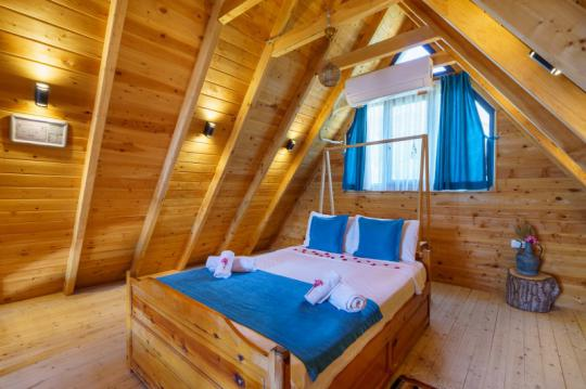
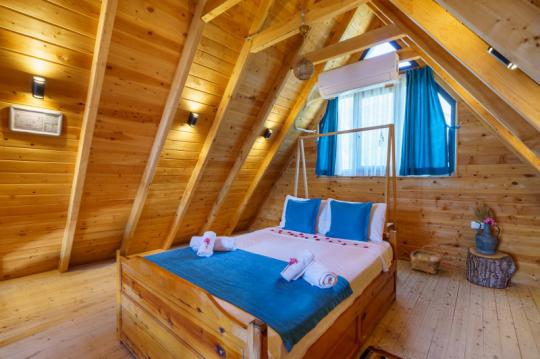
+ woven basket (426, 258)
